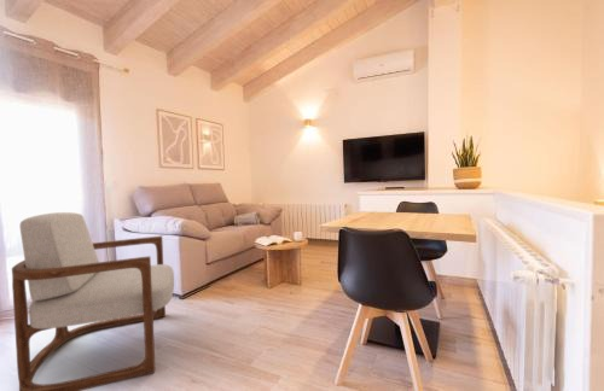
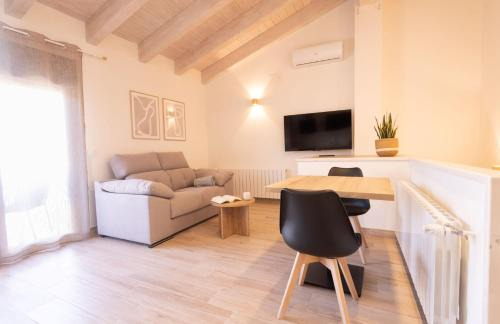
- armchair (106, 280)
